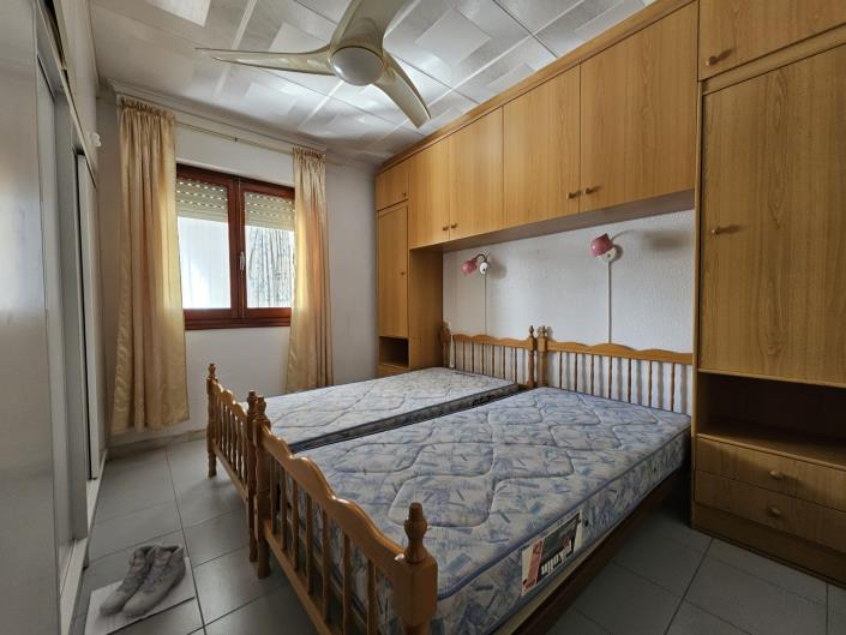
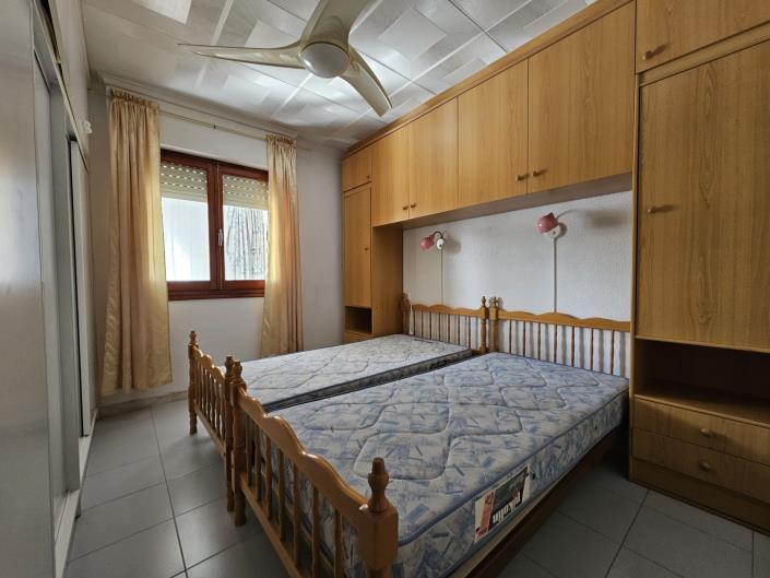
- boots (143, 573)
